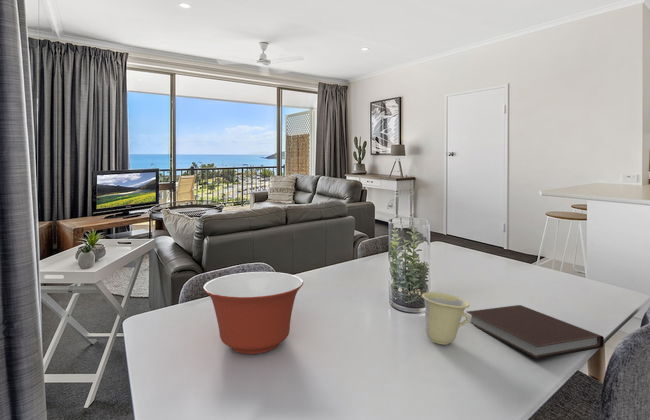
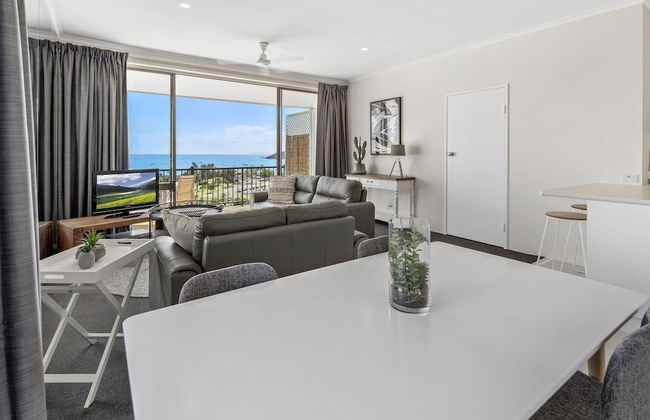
- mixing bowl (254, 313)
- cup (444, 318)
- notebook (528, 328)
